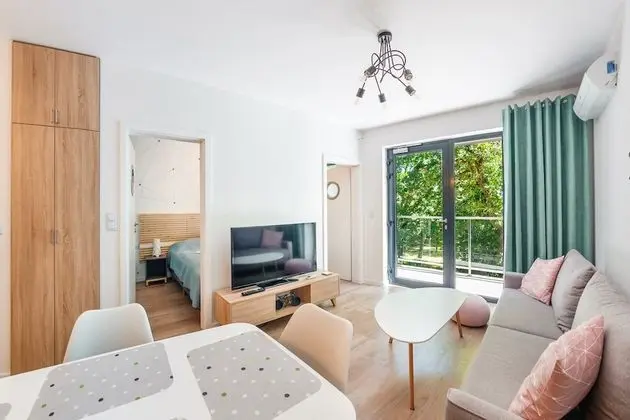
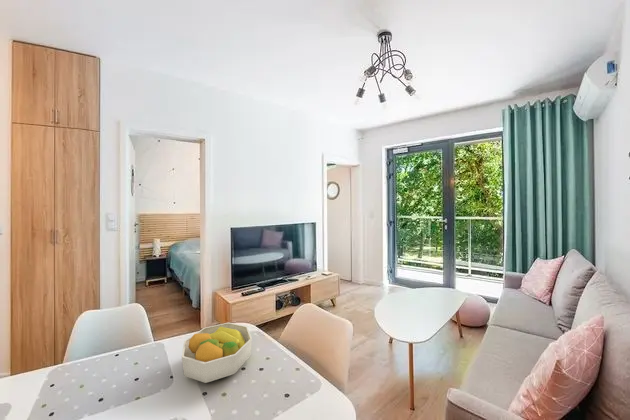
+ fruit bowl (218, 346)
